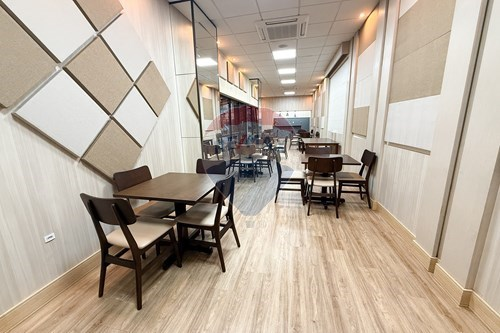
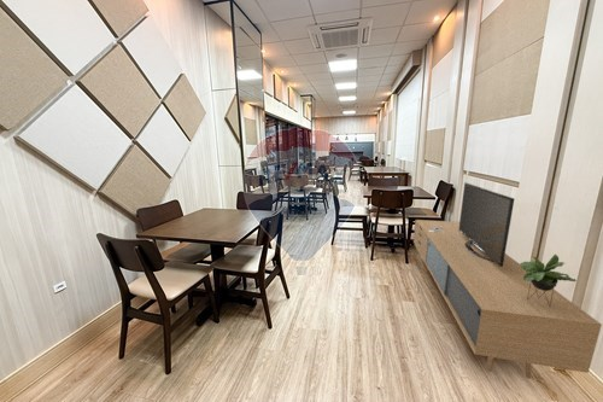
+ media console (470, 247)
